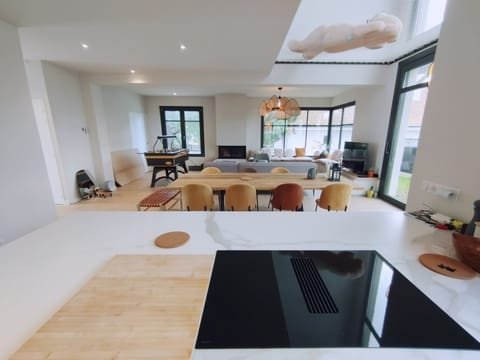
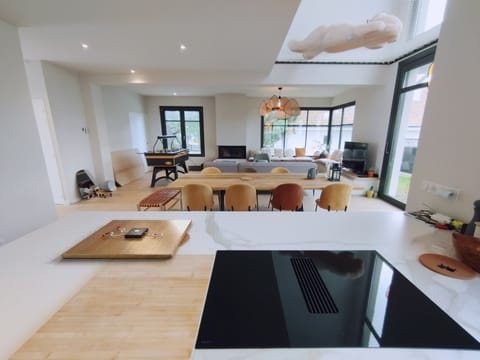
+ cutting board (137, 234)
